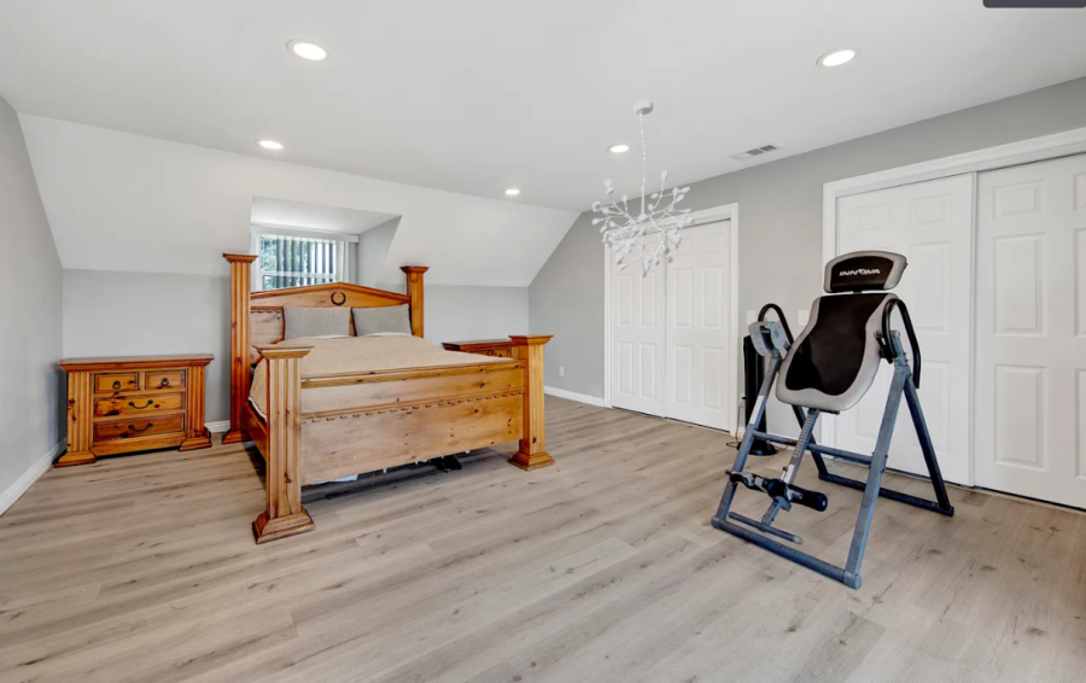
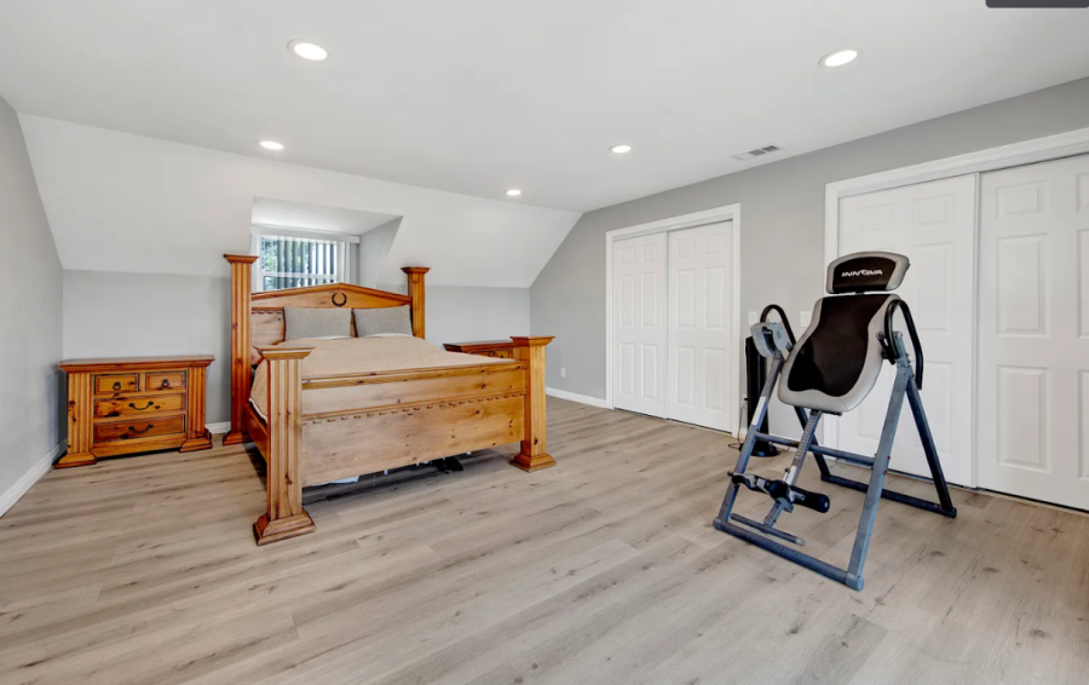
- chandelier (642, 191)
